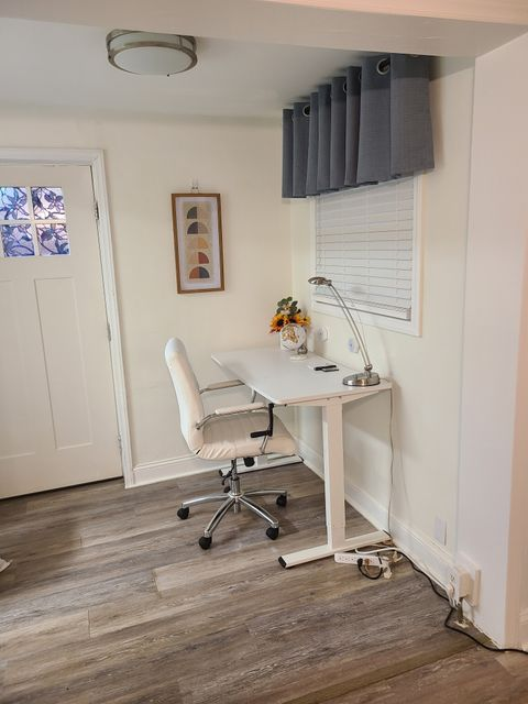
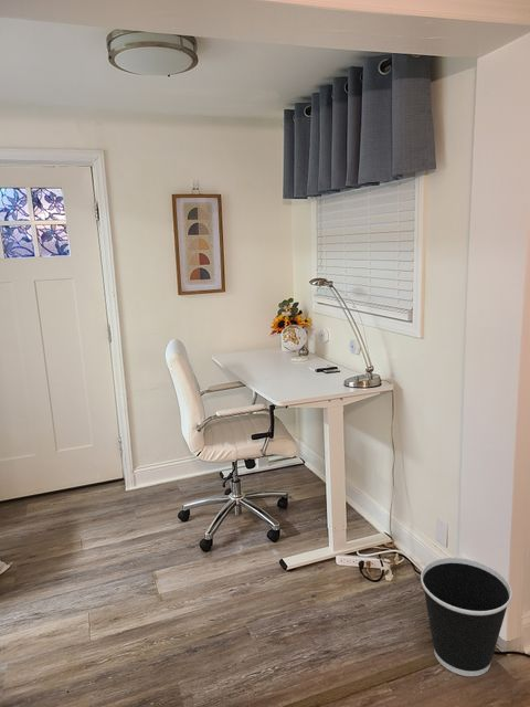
+ wastebasket (463, 619)
